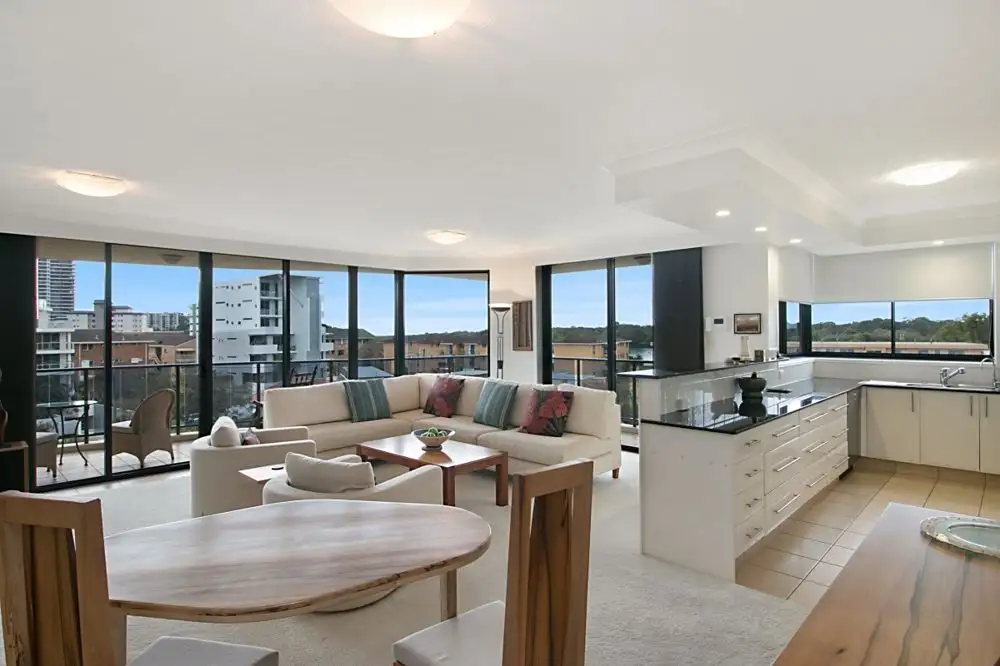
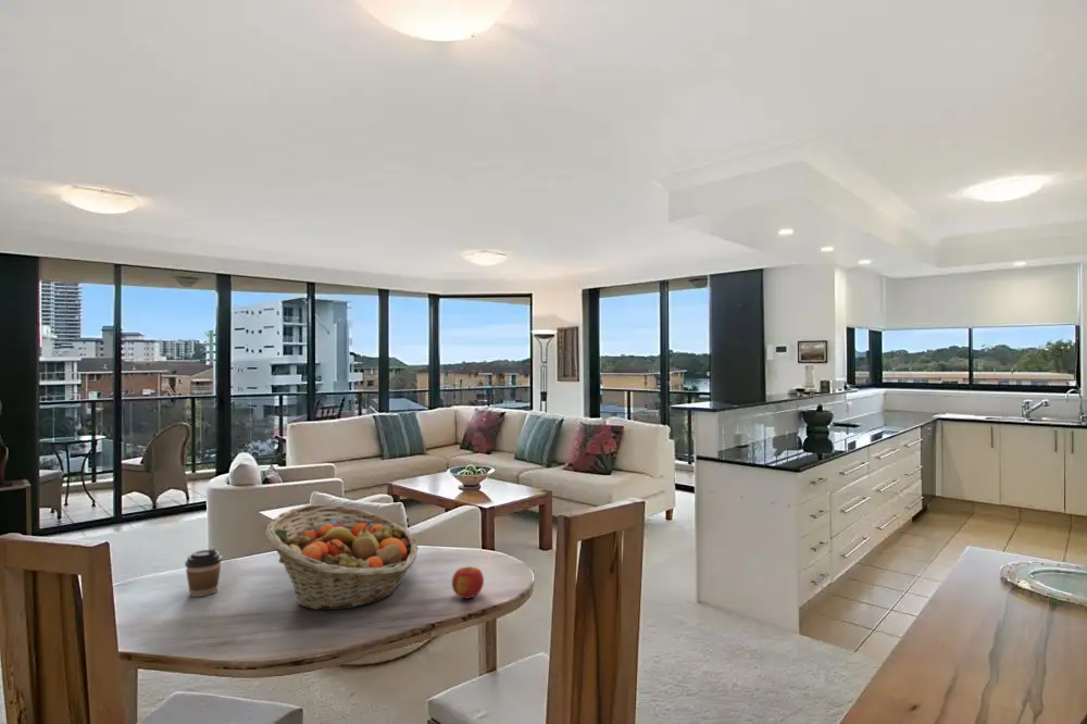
+ fruit basket (346, 549)
+ apple (467, 581)
+ coffee cup (203, 571)
